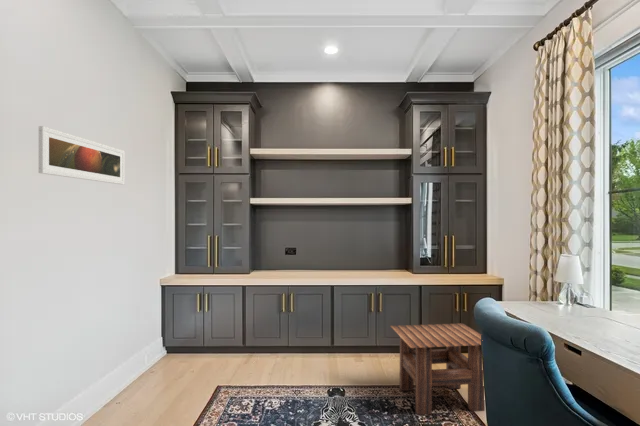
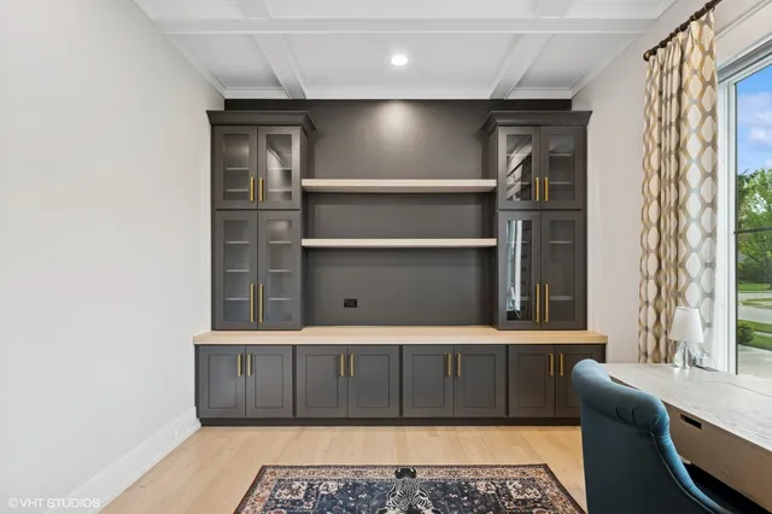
- side table (439, 369)
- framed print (89, 160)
